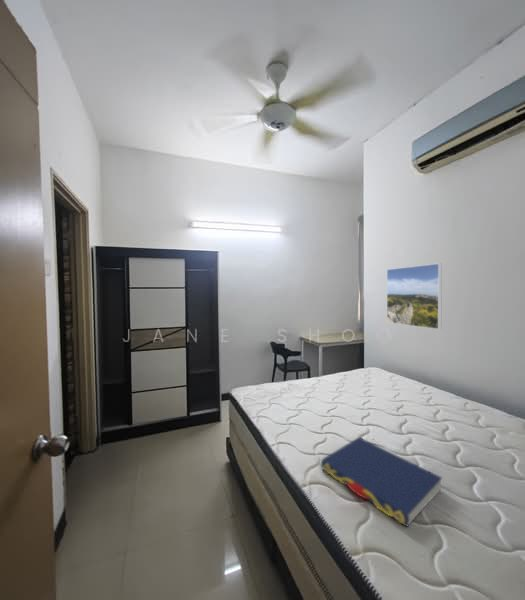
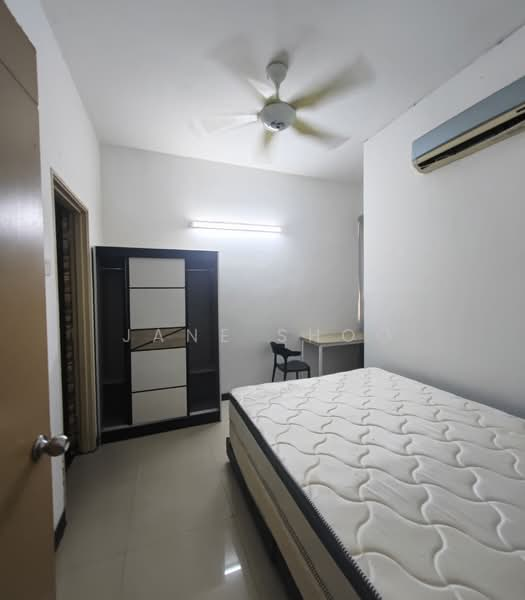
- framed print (411, 296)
- book (376, 473)
